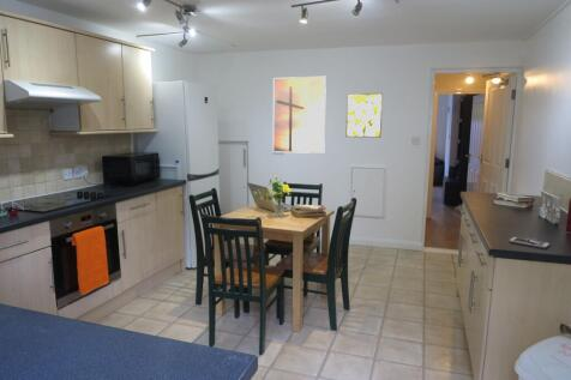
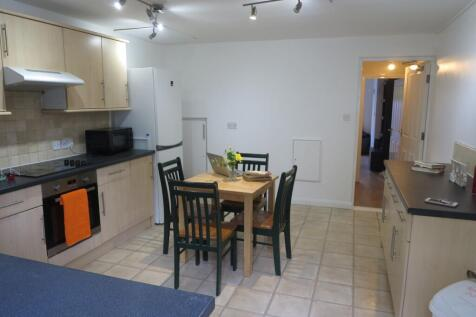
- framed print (363, 115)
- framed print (299, 115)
